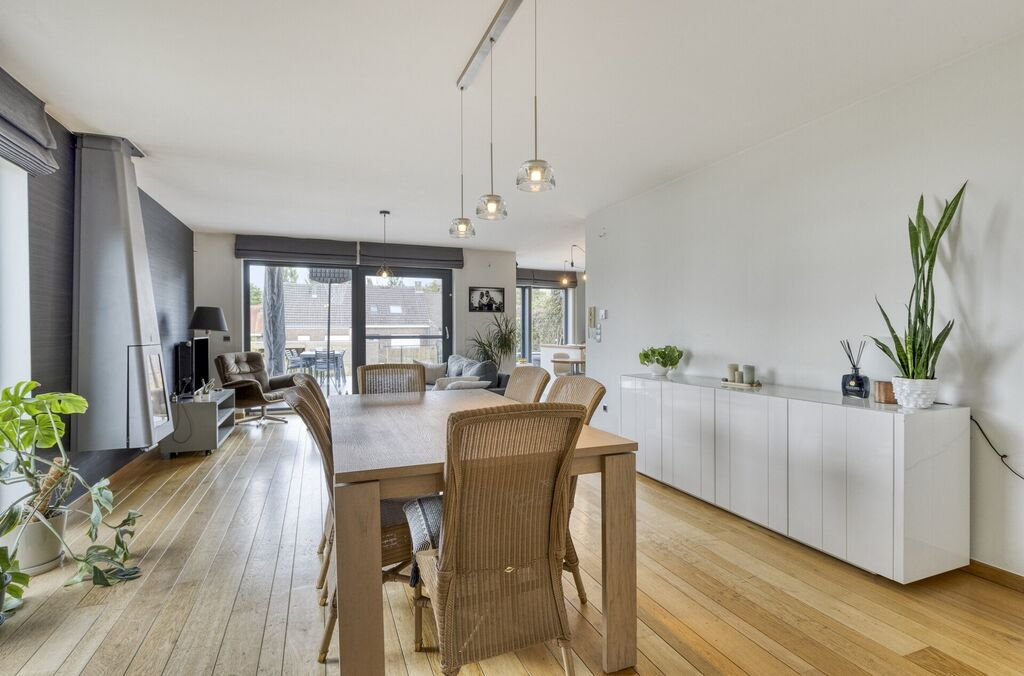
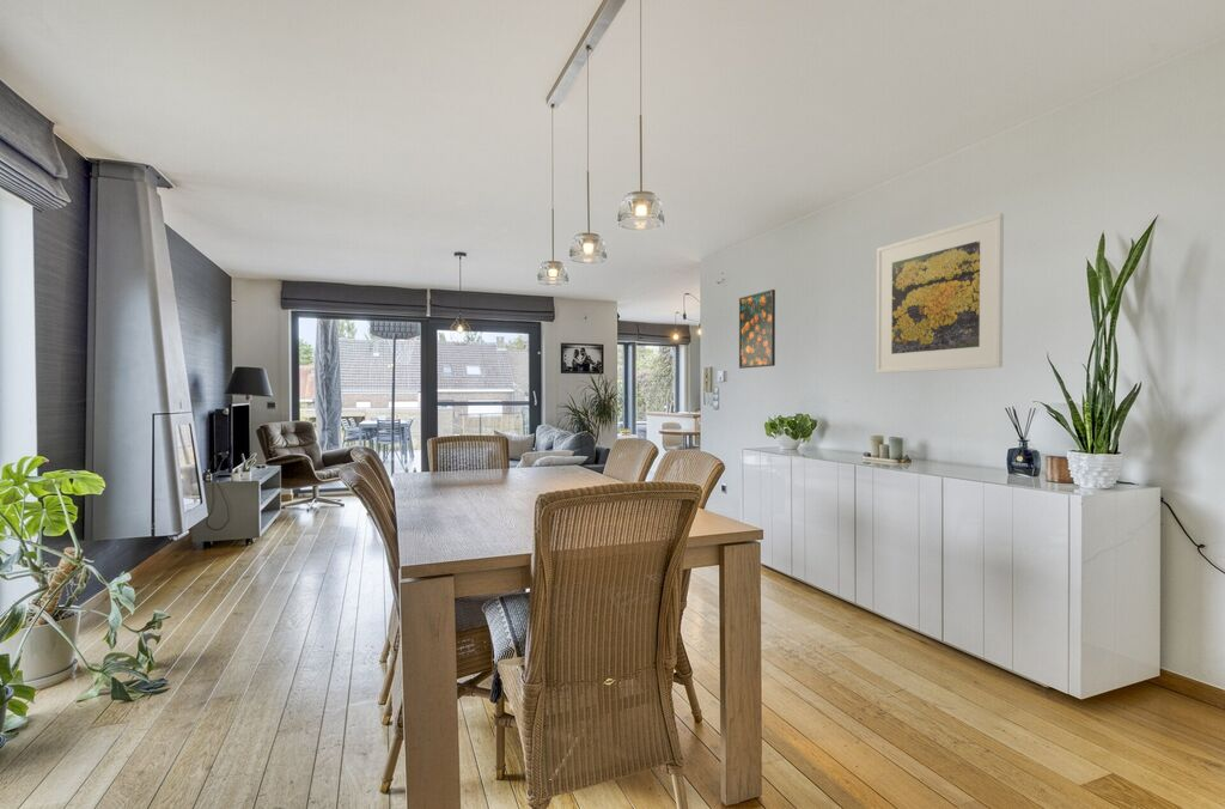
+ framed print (933, 302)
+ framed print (756, 330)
